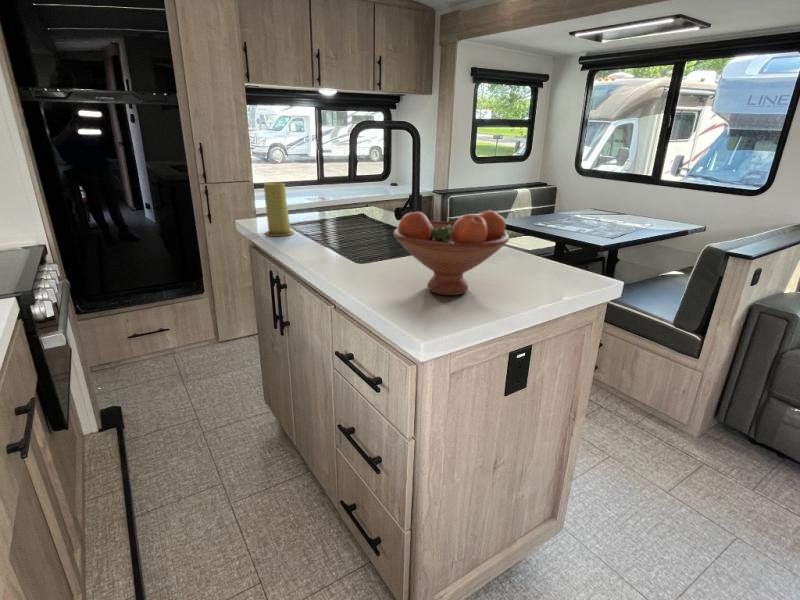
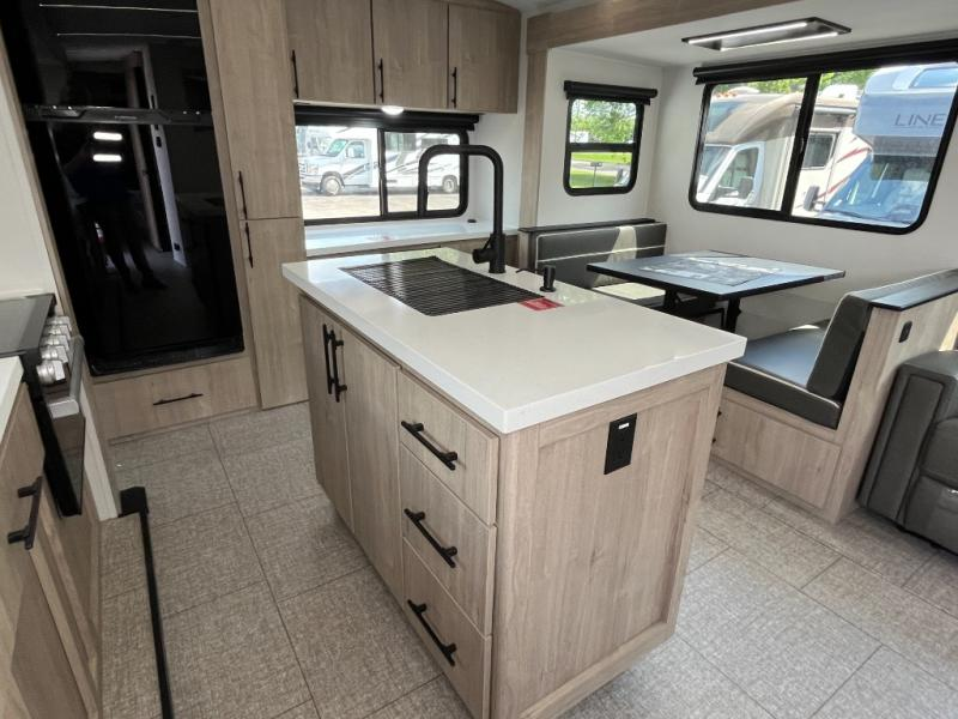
- fruit bowl (449, 250)
- candle (277, 208)
